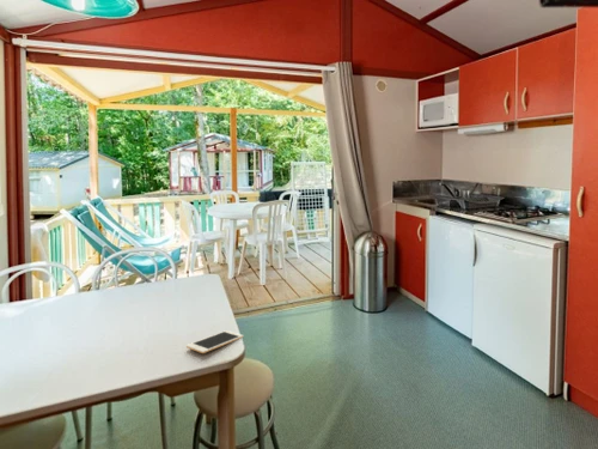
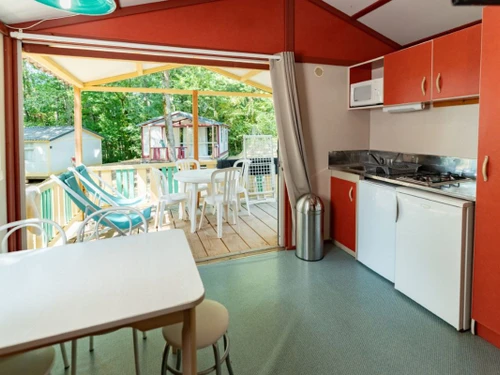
- cell phone (215, 340)
